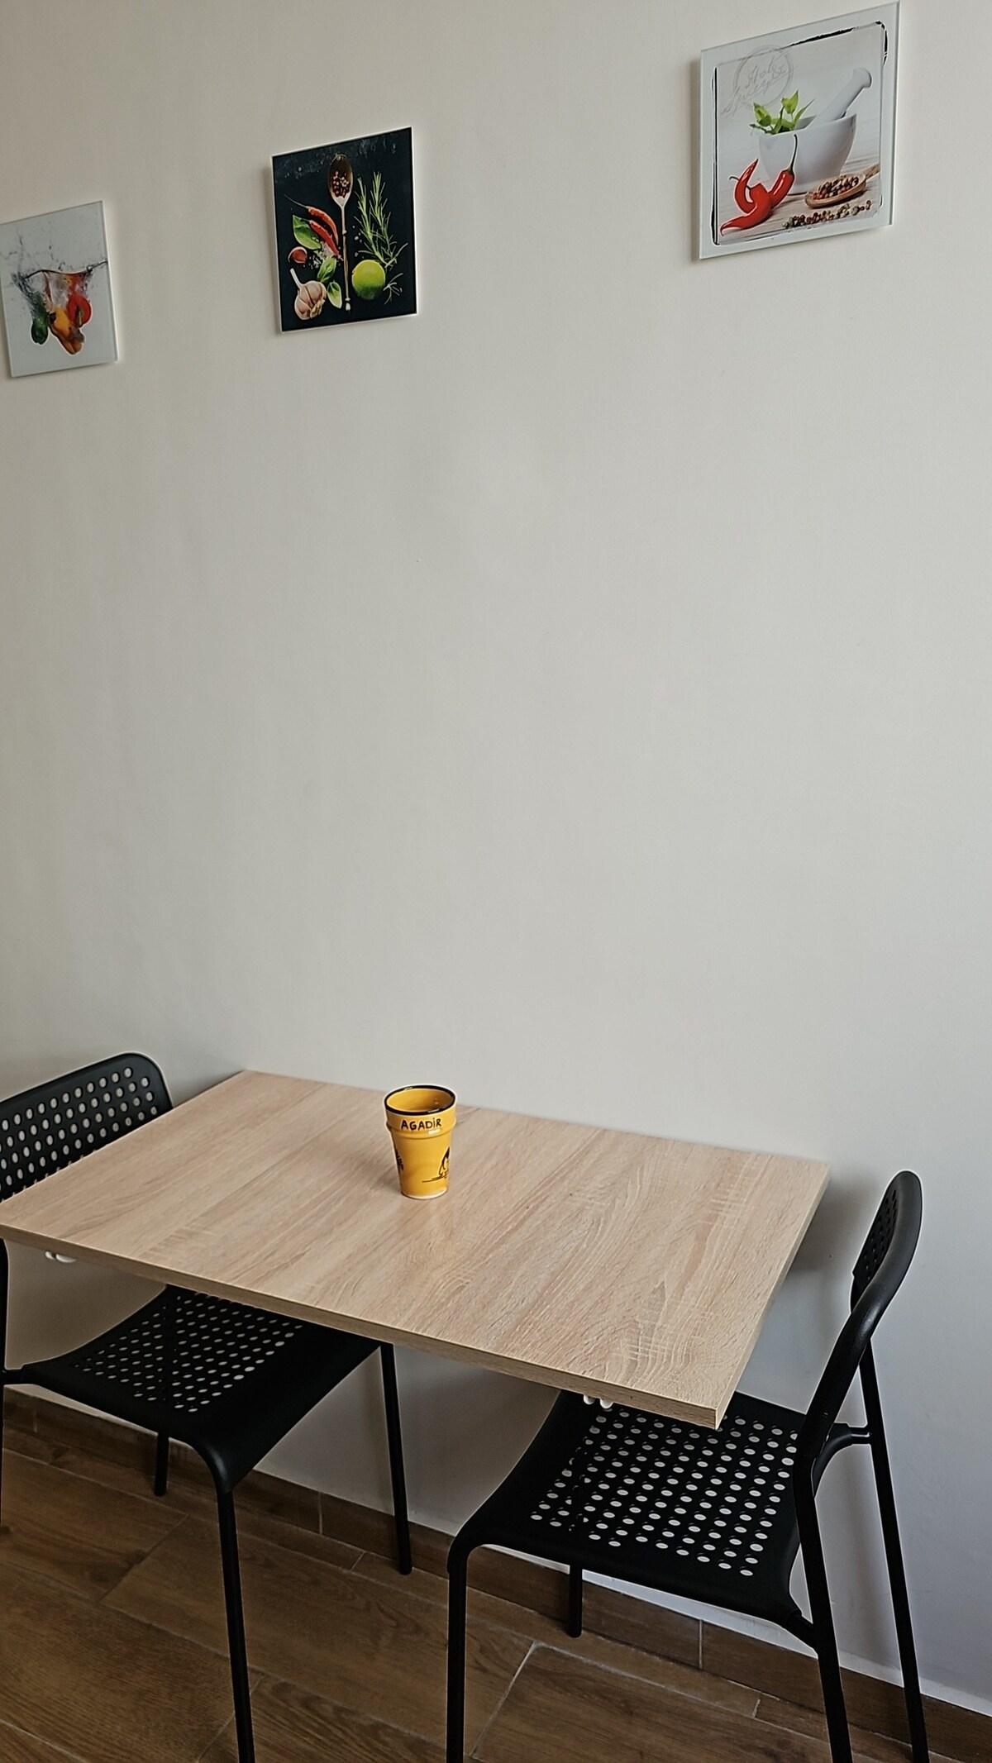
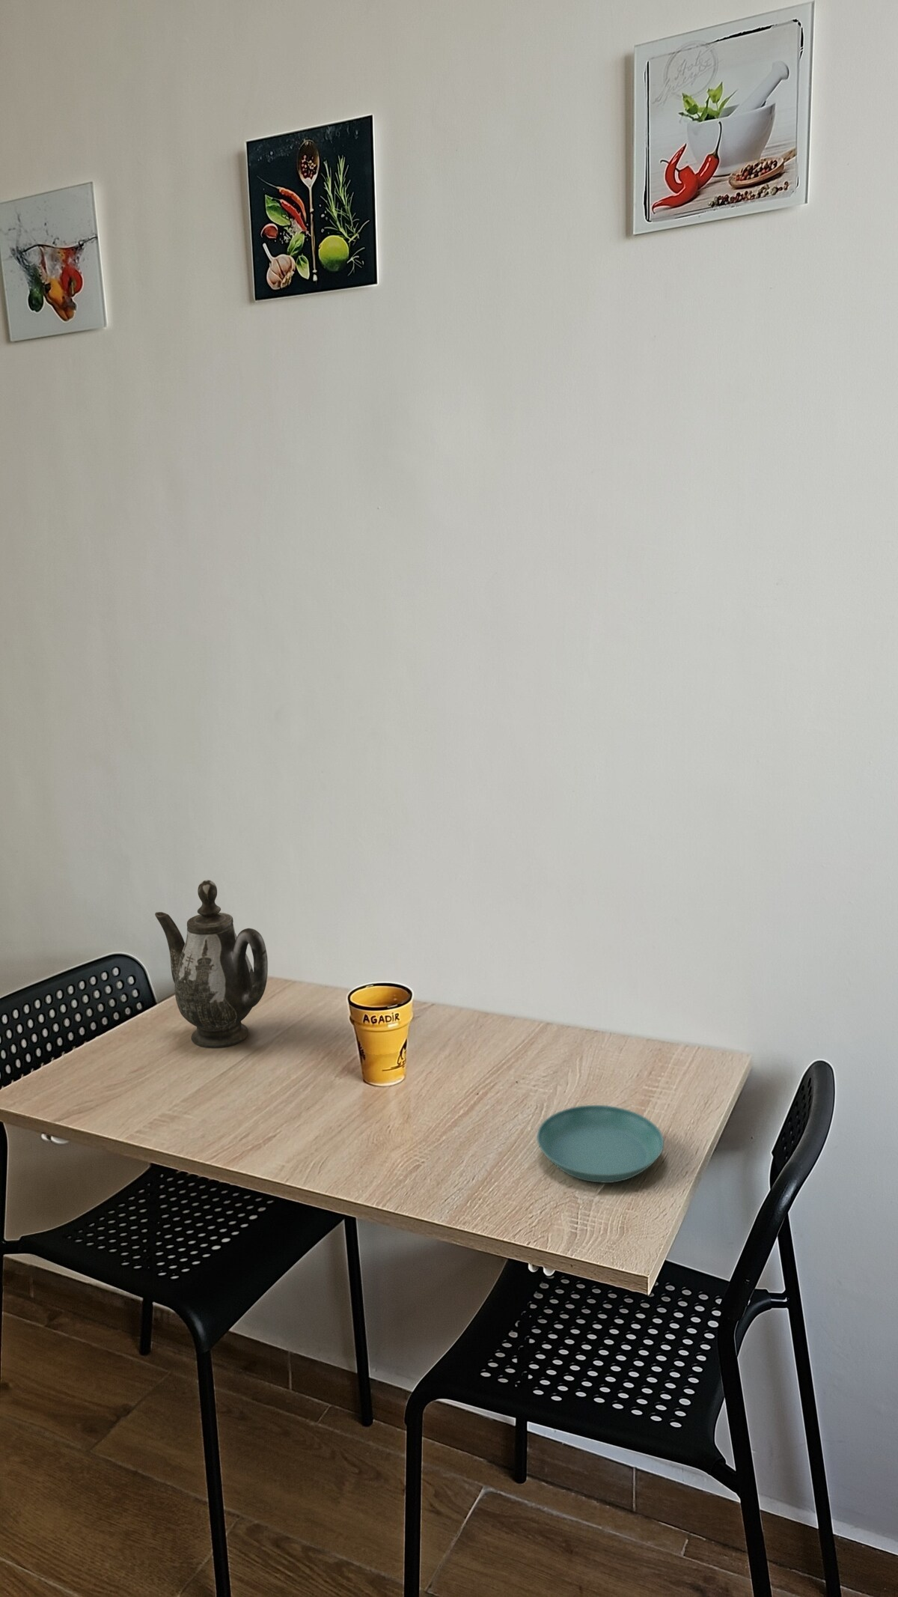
+ saucer (600, 1147)
+ teapot (211, 959)
